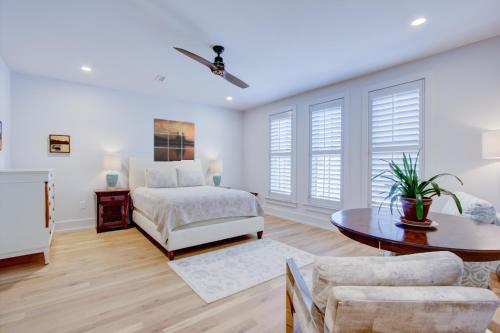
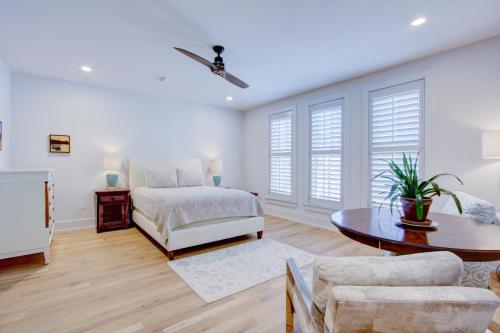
- wall art (175, 141)
